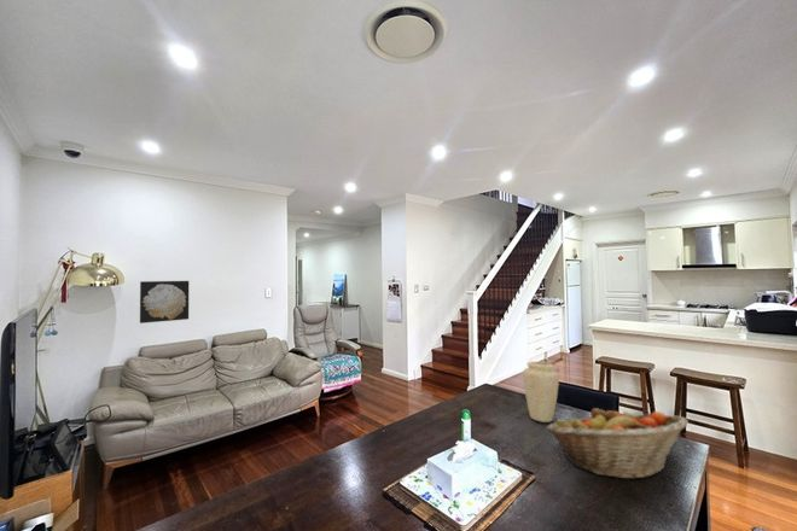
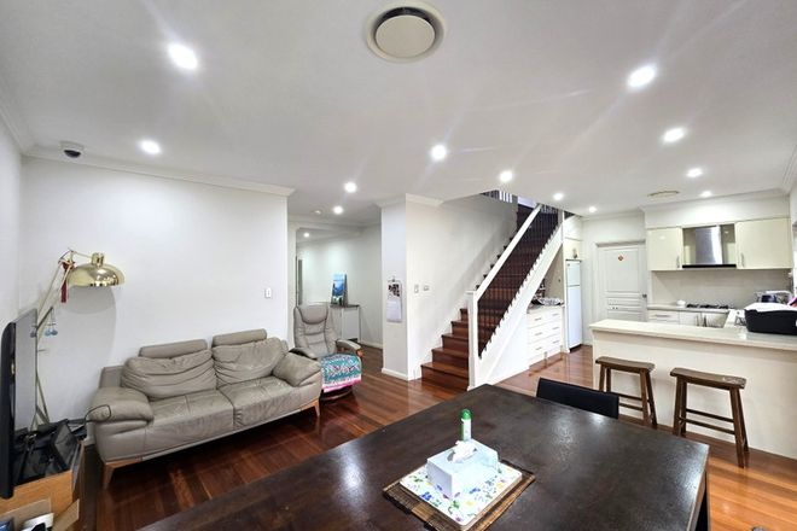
- fruit basket (613, 433)
- vase (540, 390)
- wall art (164, 300)
